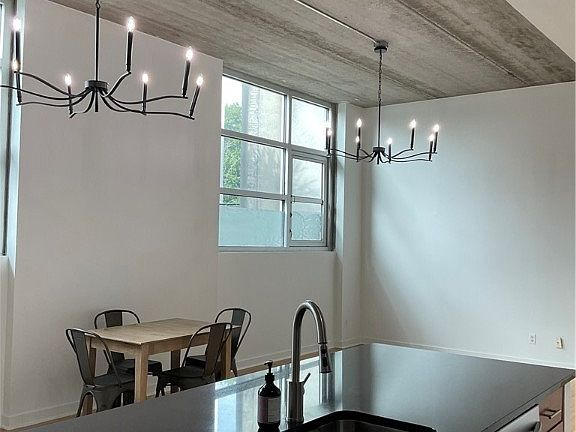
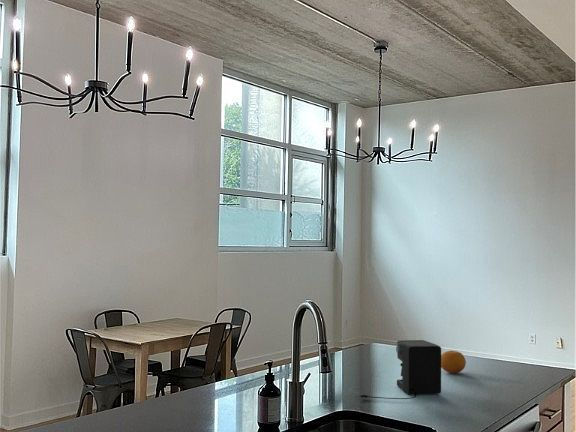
+ coffee maker (400, 364)
+ fruit (452, 361)
